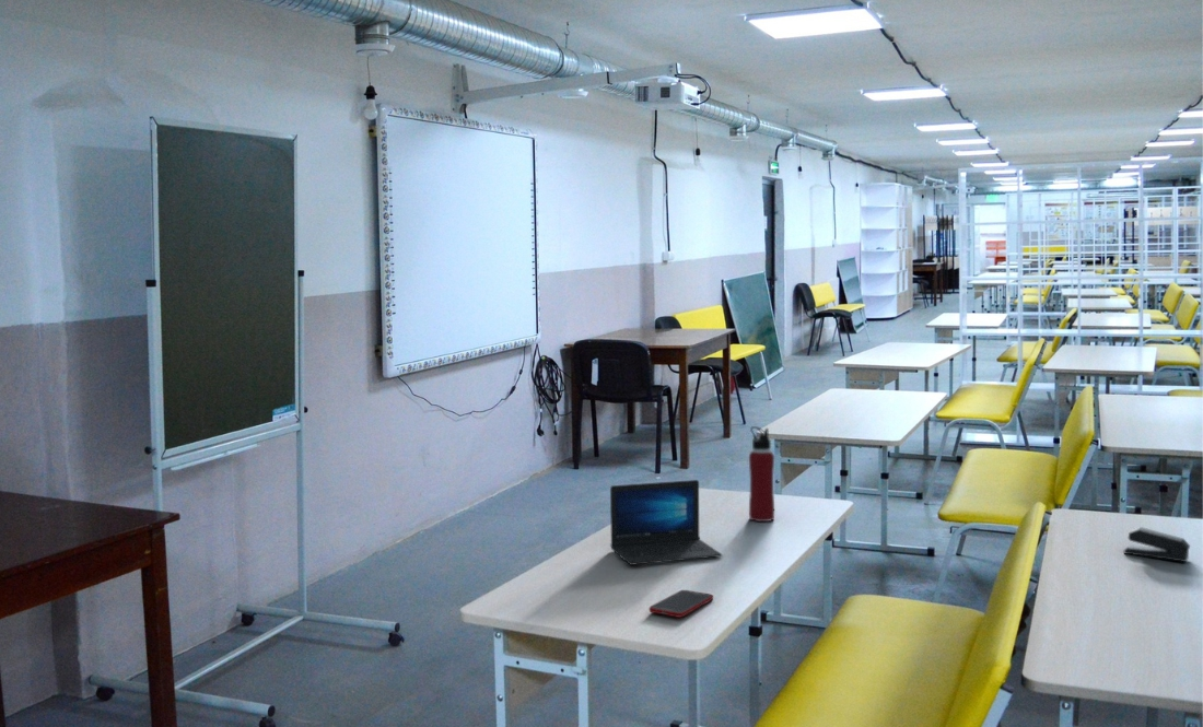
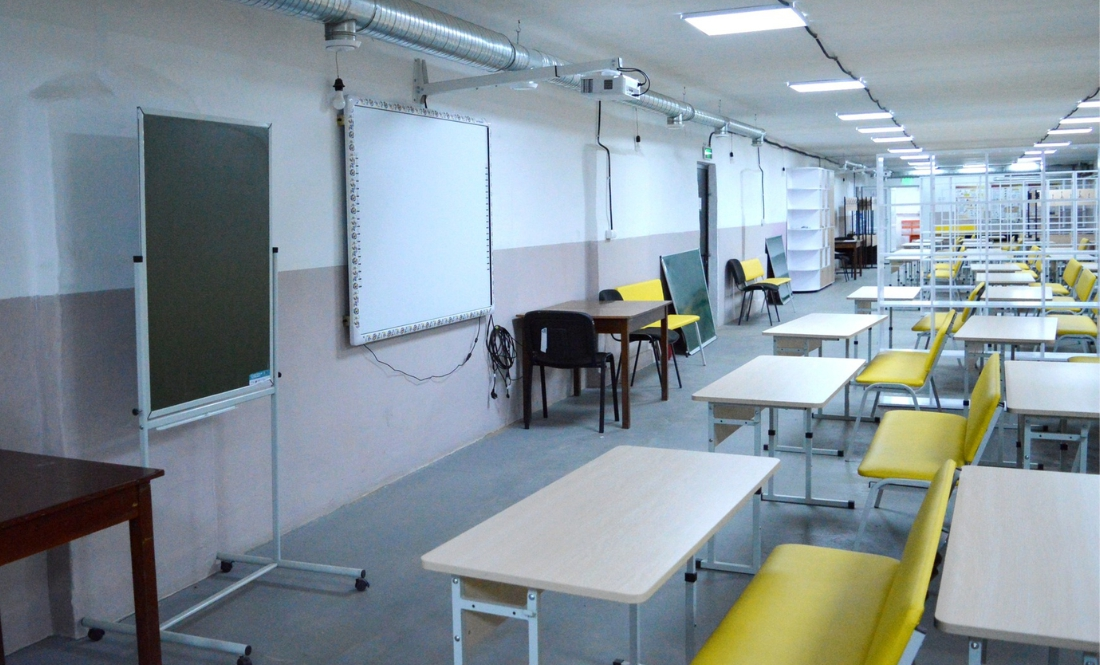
- cell phone (681, 602)
- stapler (1156, 542)
- laptop (665, 520)
- water bottle (761, 472)
